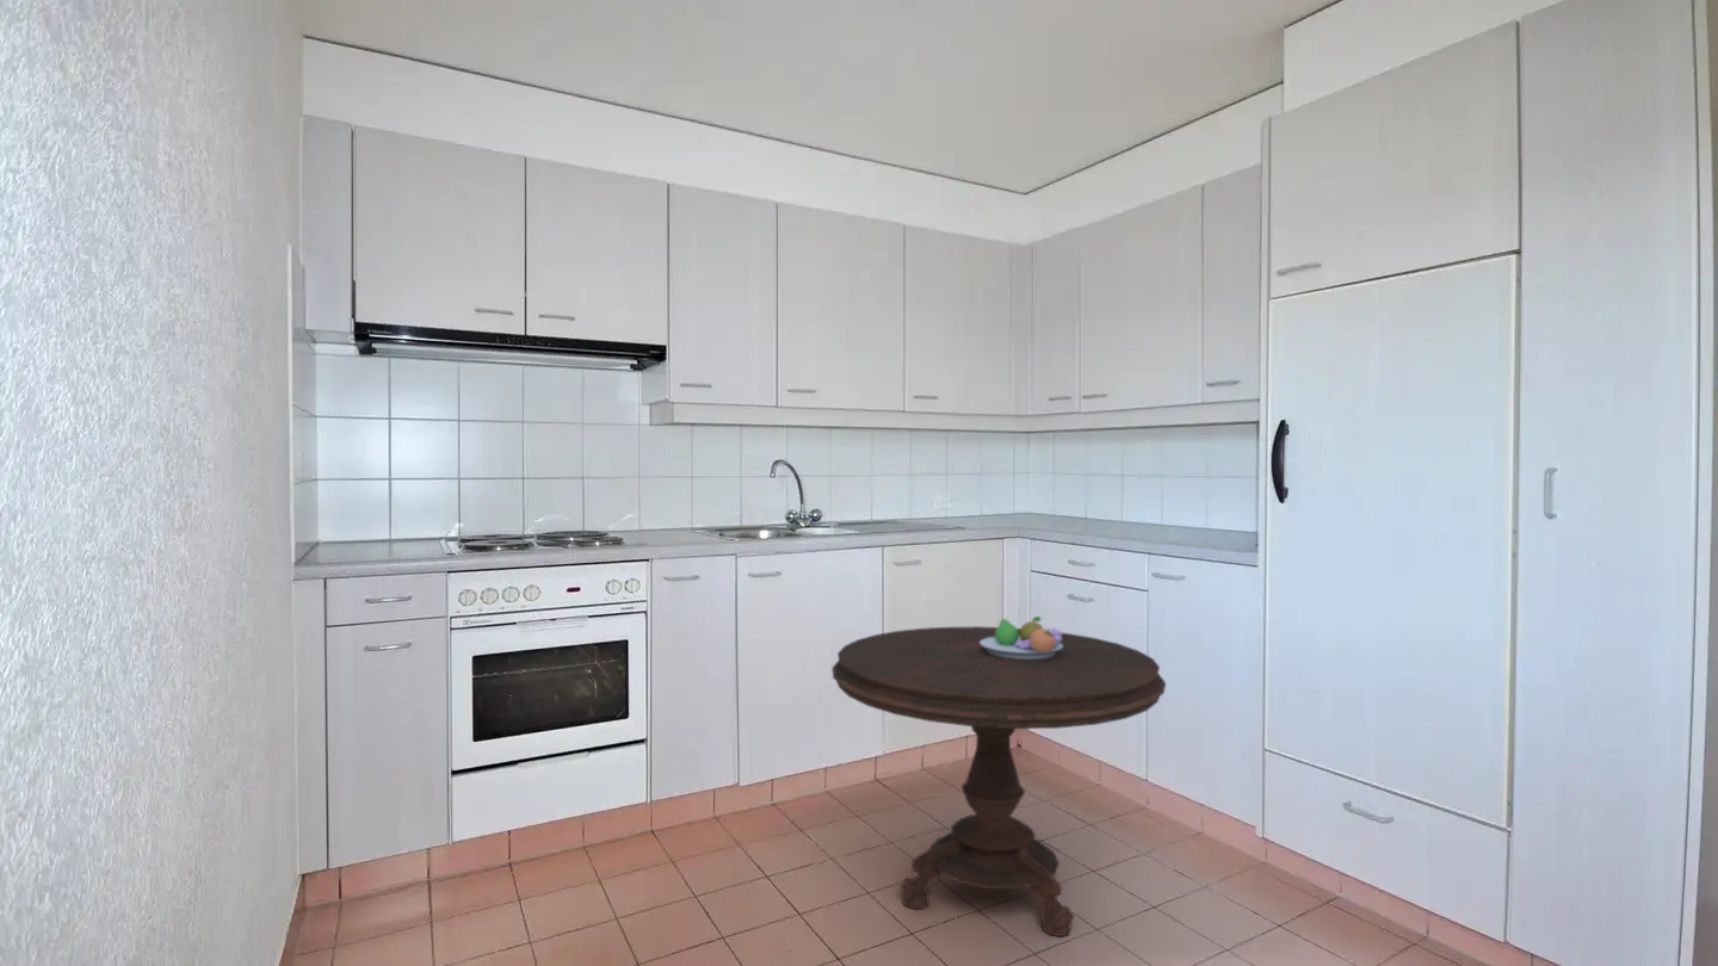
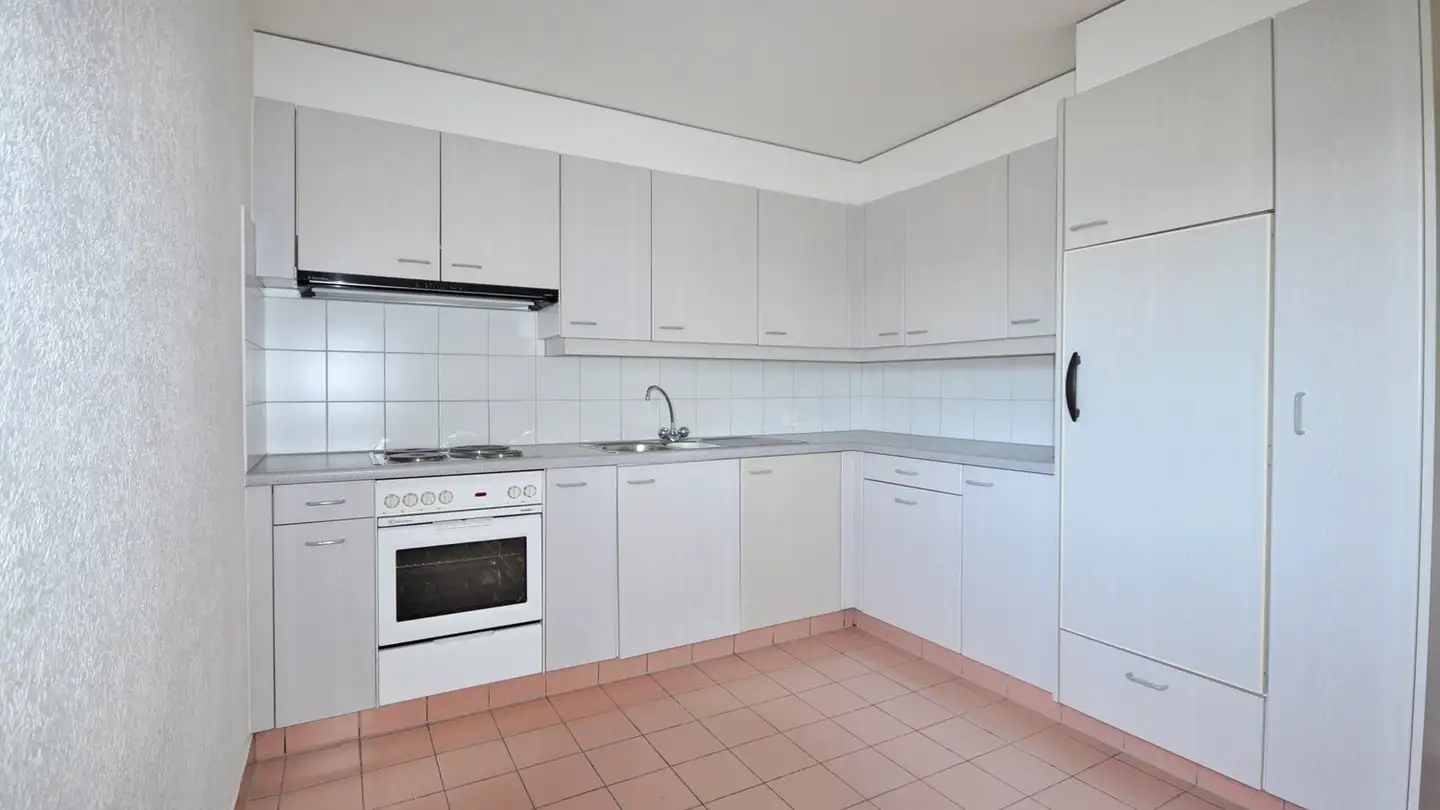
- fruit bowl (1020, 634)
- side table (993, 775)
